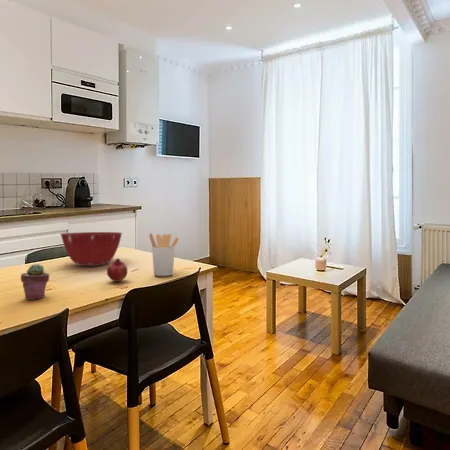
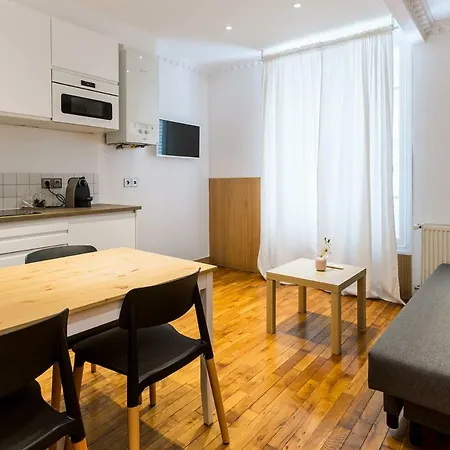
- mixing bowl (92, 248)
- utensil holder (163, 253)
- fruit (117, 269)
- potted succulent (35, 280)
